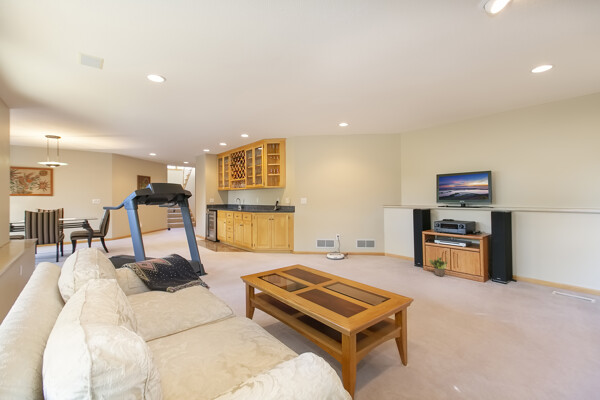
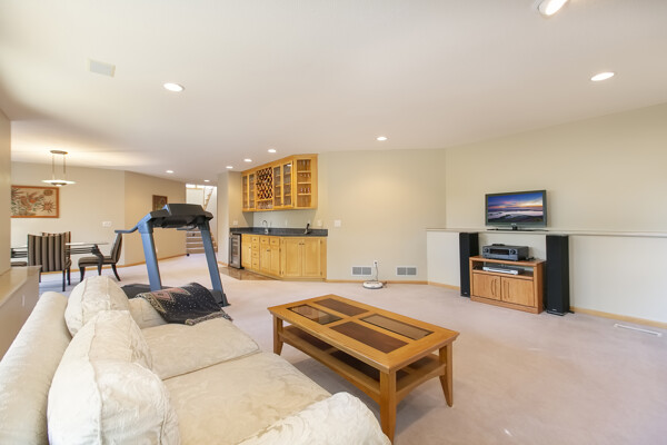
- potted plant (437, 265)
